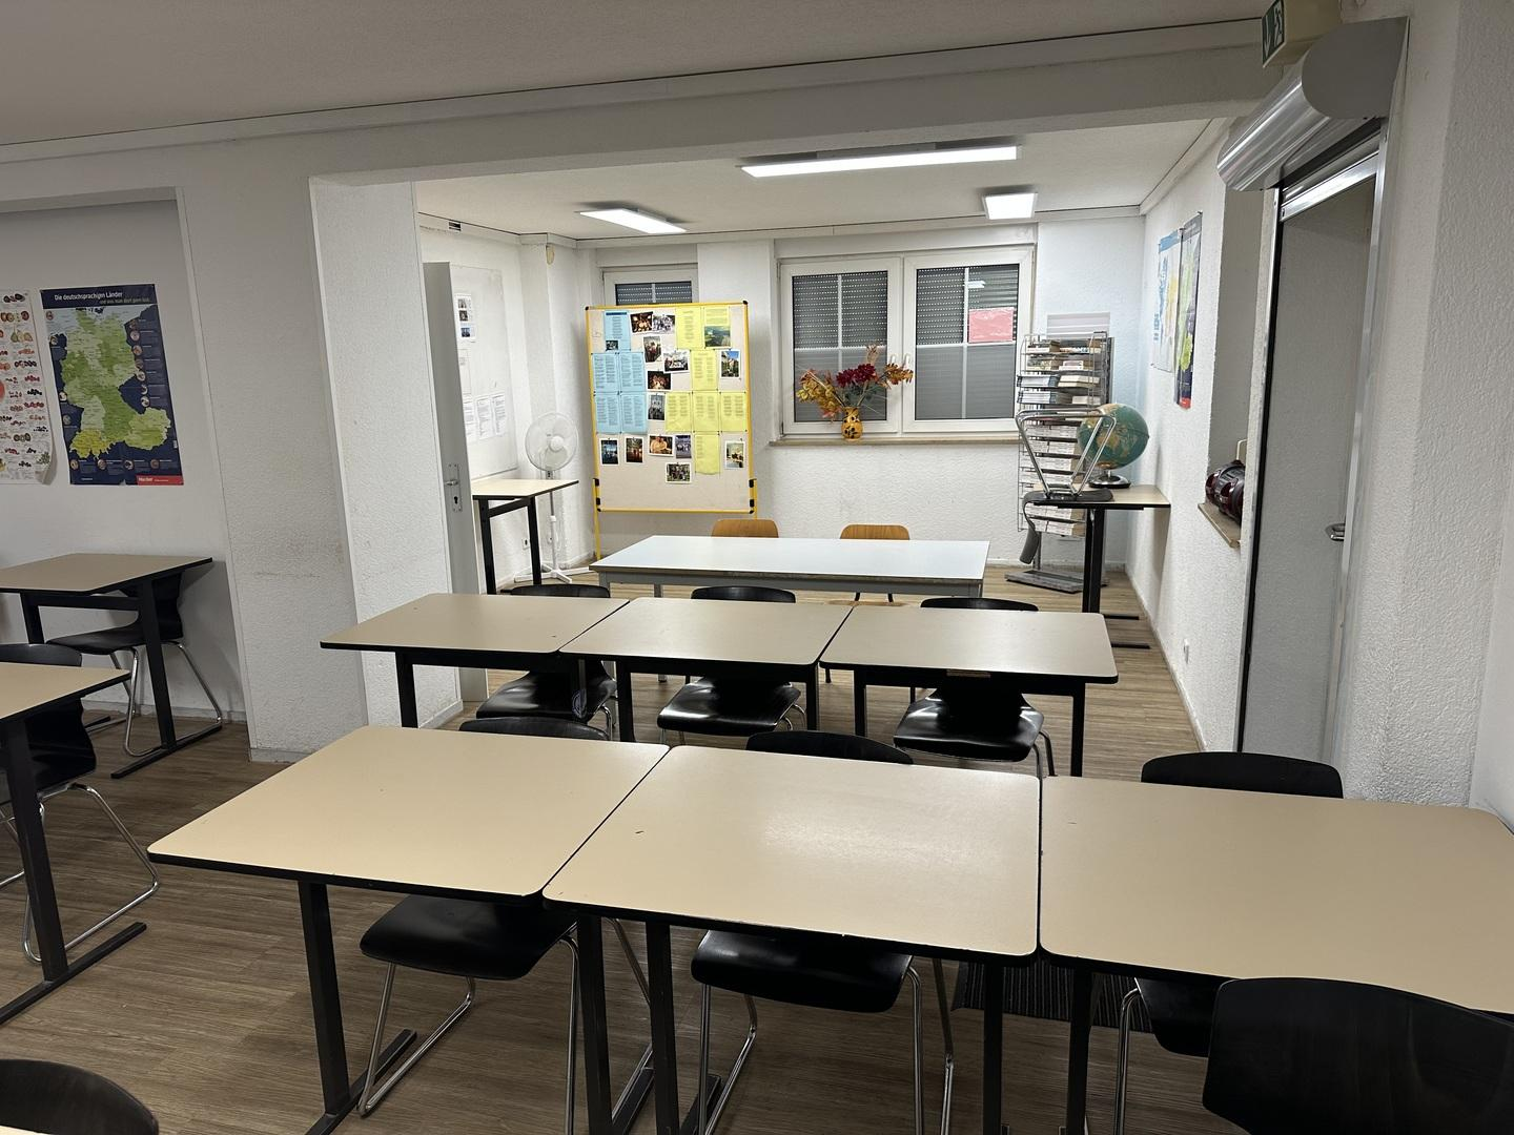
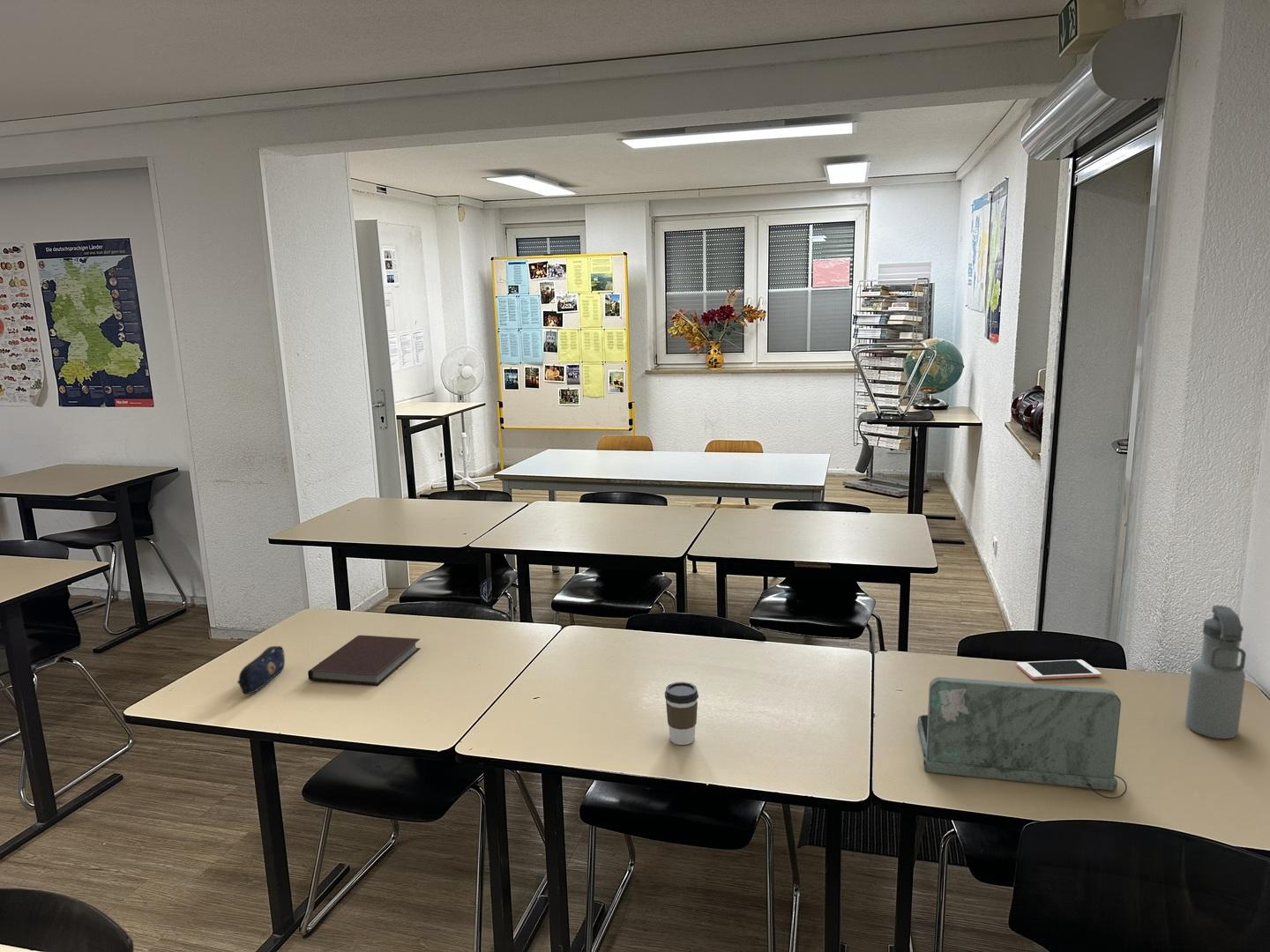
+ cell phone (1057, 669)
+ coffee cup (682, 713)
+ water bottle (1218, 671)
+ notebook (366, 658)
+ laptop (1018, 714)
+ pencil case (263, 669)
